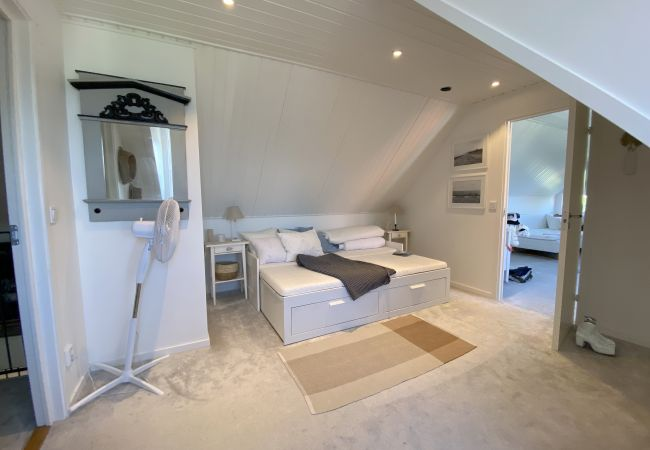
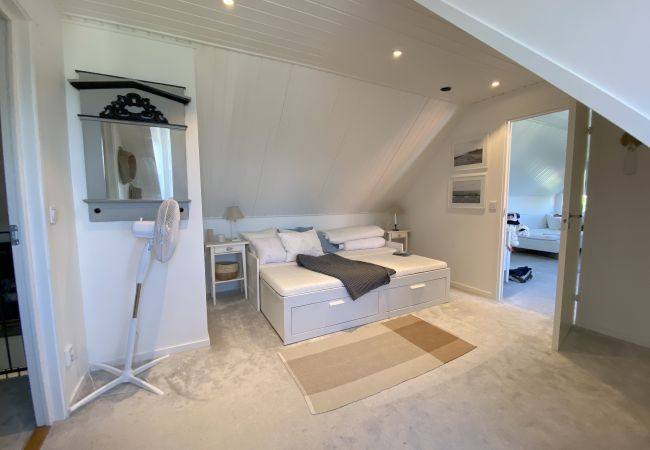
- boots (595, 333)
